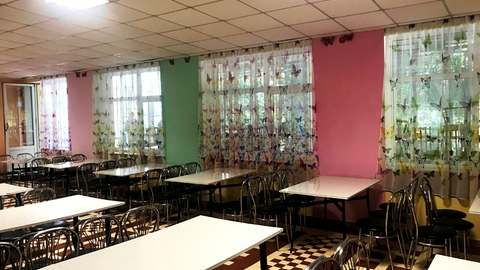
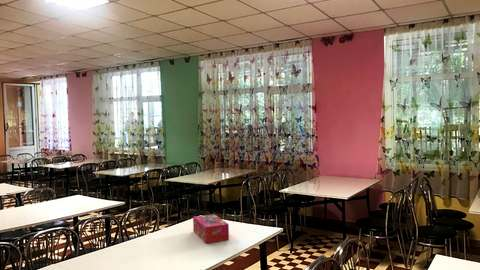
+ tissue box (210, 227)
